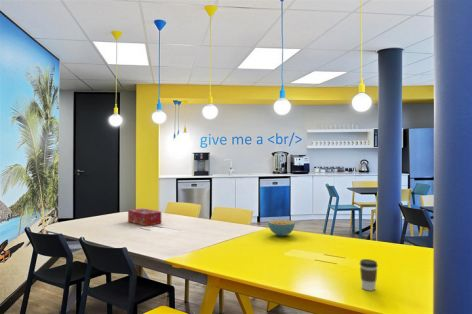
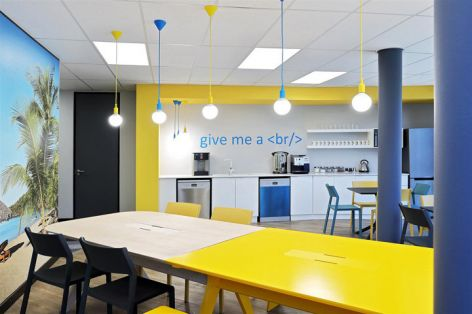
- tissue box (144, 216)
- coffee cup (368, 274)
- cereal bowl (281, 228)
